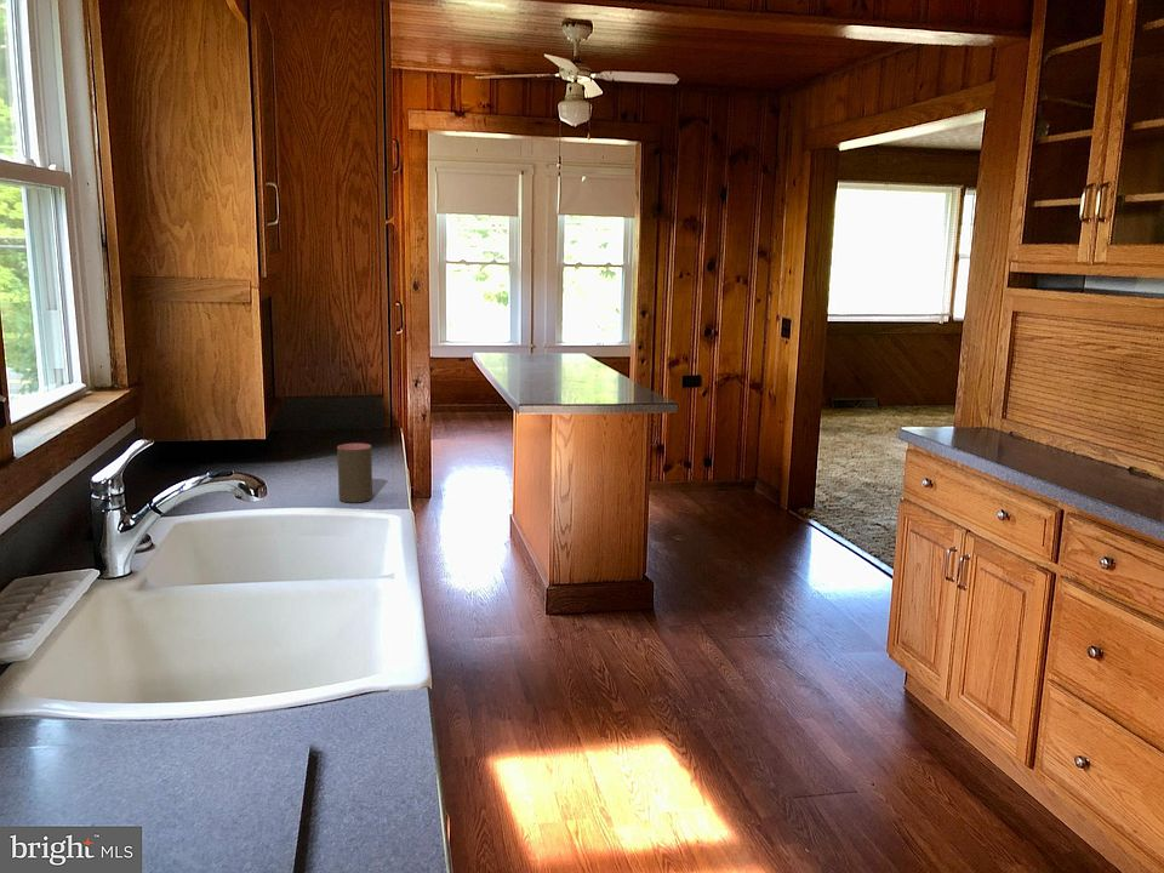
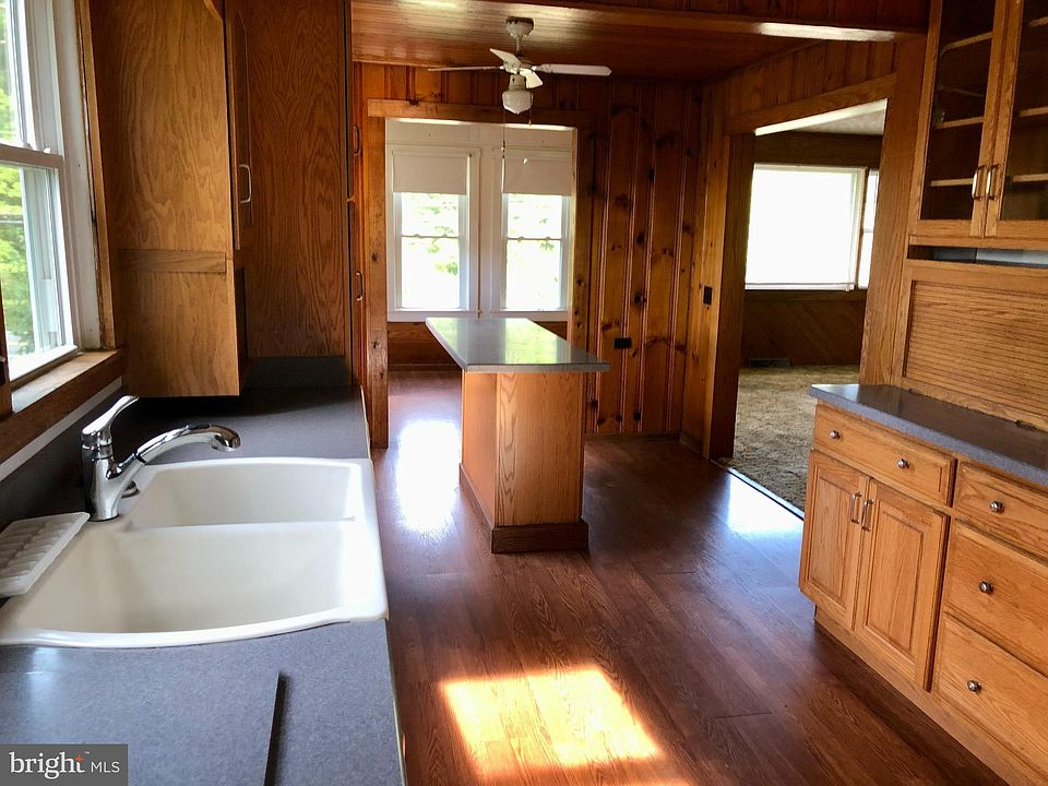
- cup (354, 472)
